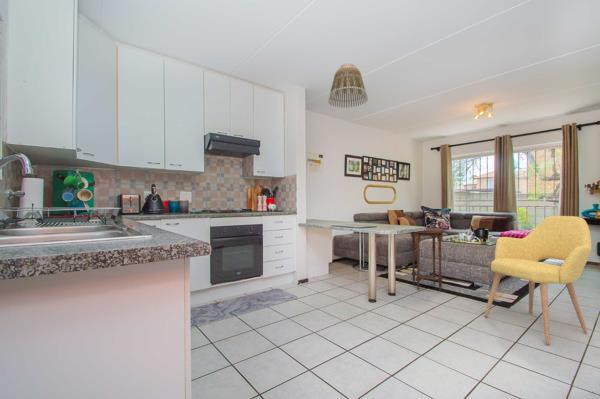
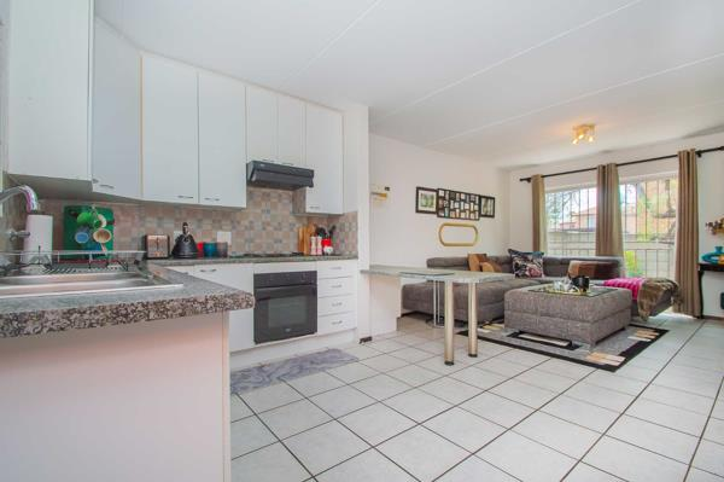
- lamp shade (348, 83)
- side table (433, 257)
- chair (539, 270)
